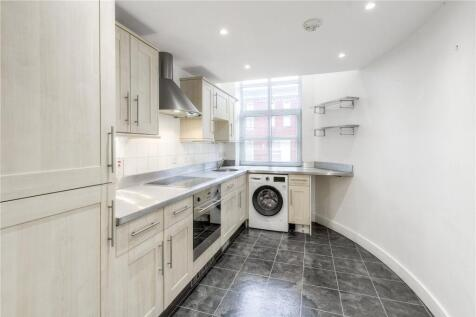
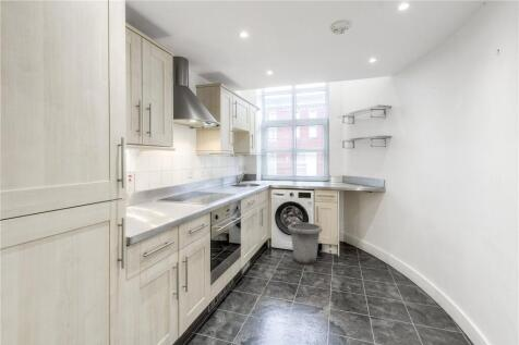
+ trash can (304, 243)
